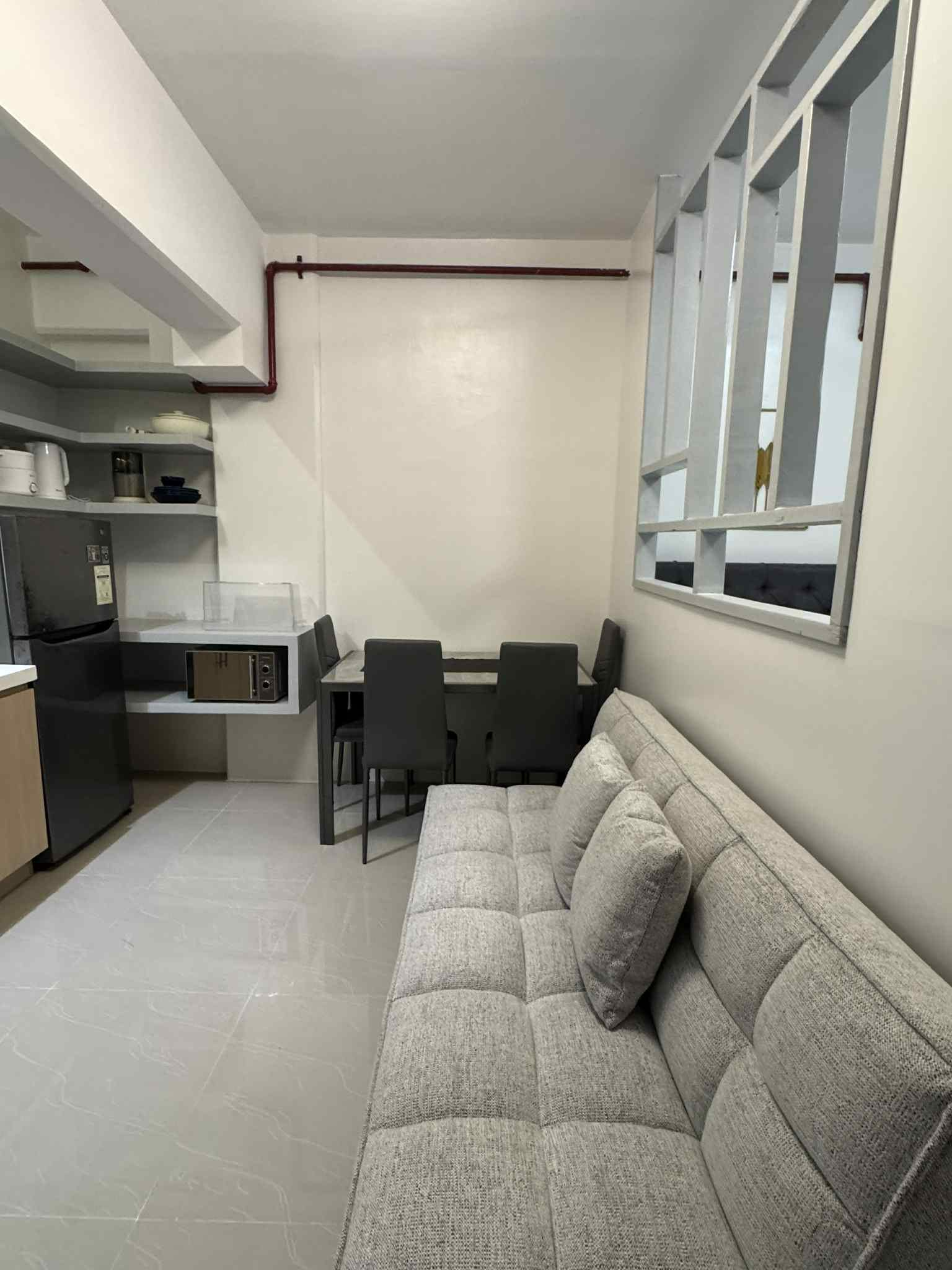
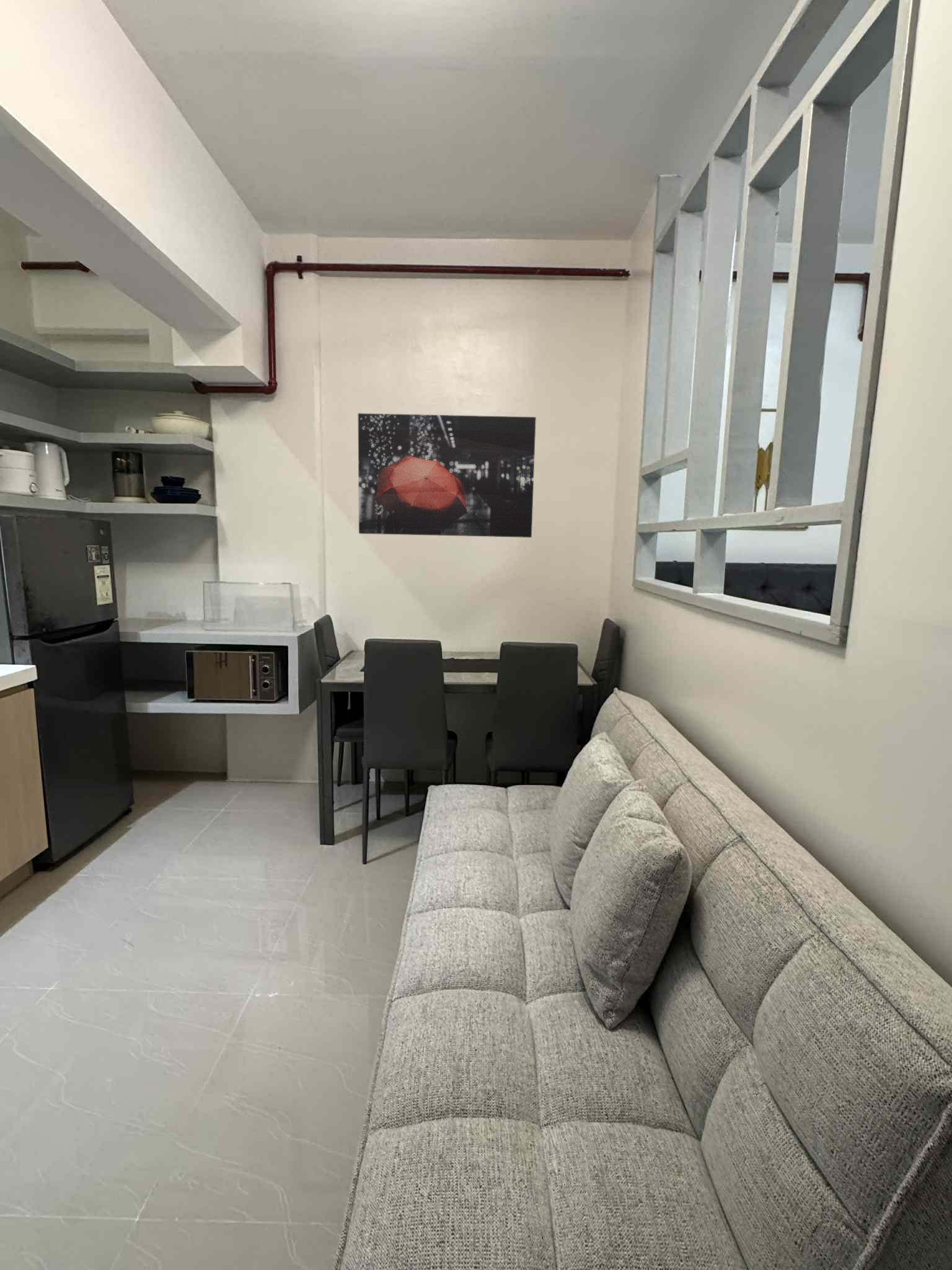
+ wall art (446, 476)
